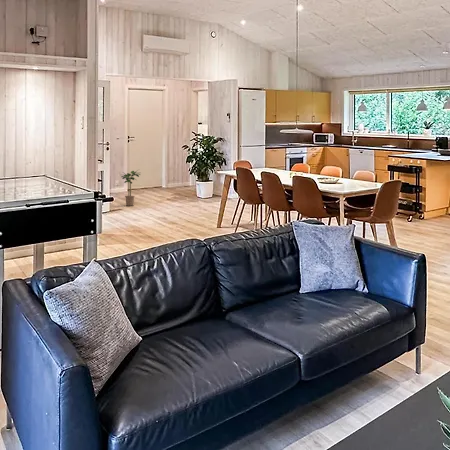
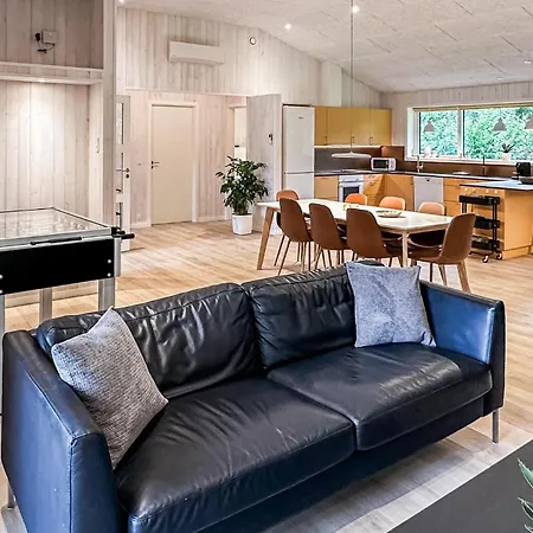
- potted plant (130, 187)
